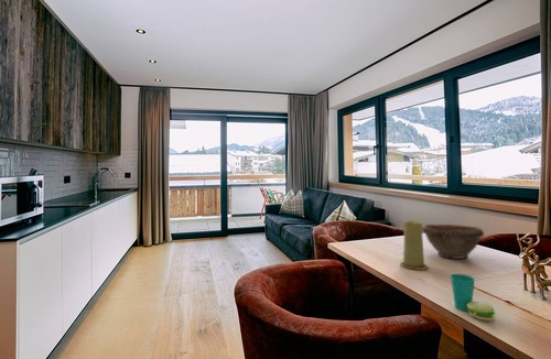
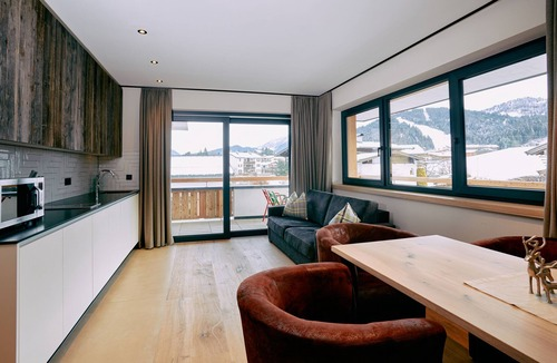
- candle (413, 242)
- cup (472, 296)
- bowl (451, 240)
